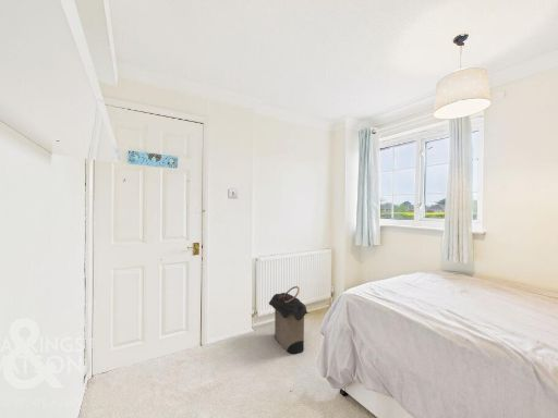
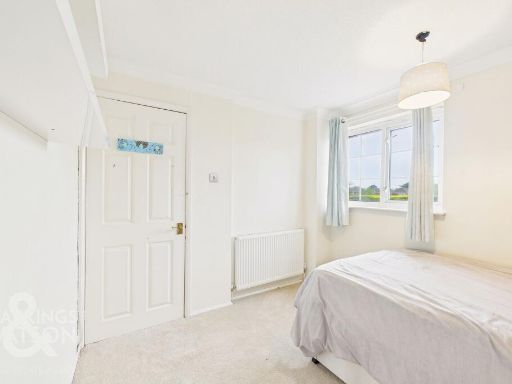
- laundry hamper (287, 314)
